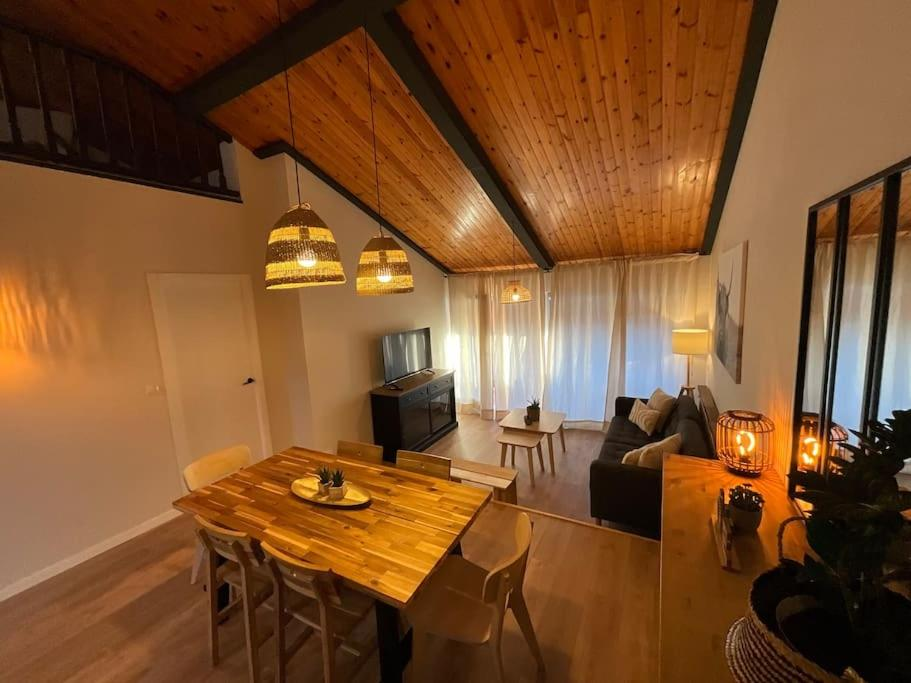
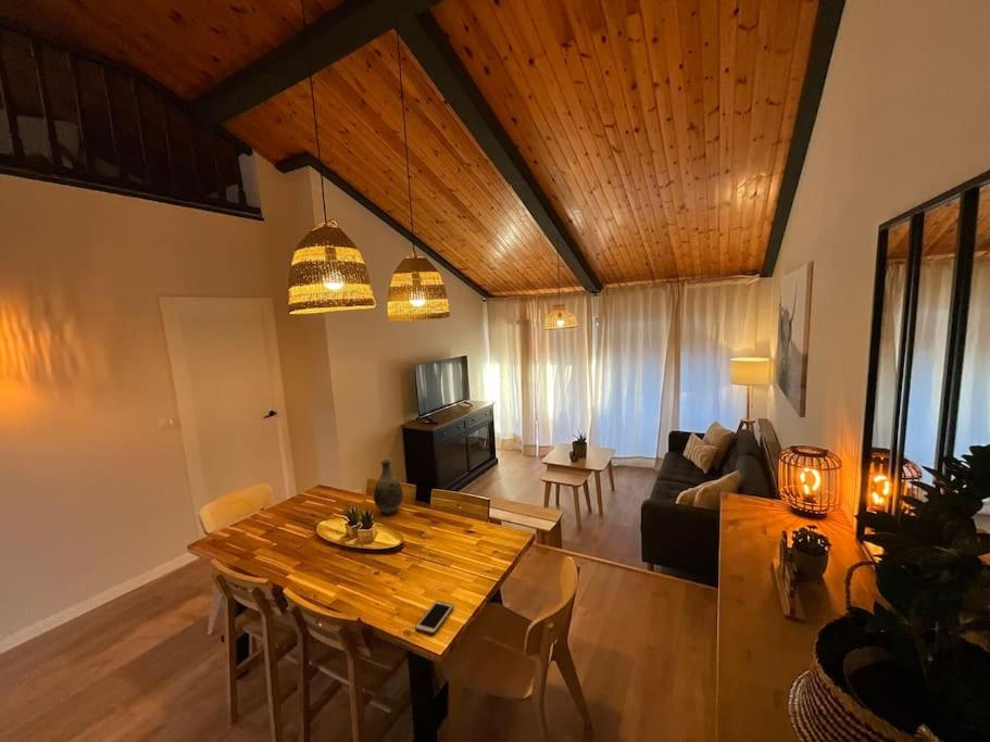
+ vase (387, 486)
+ cell phone (435, 616)
